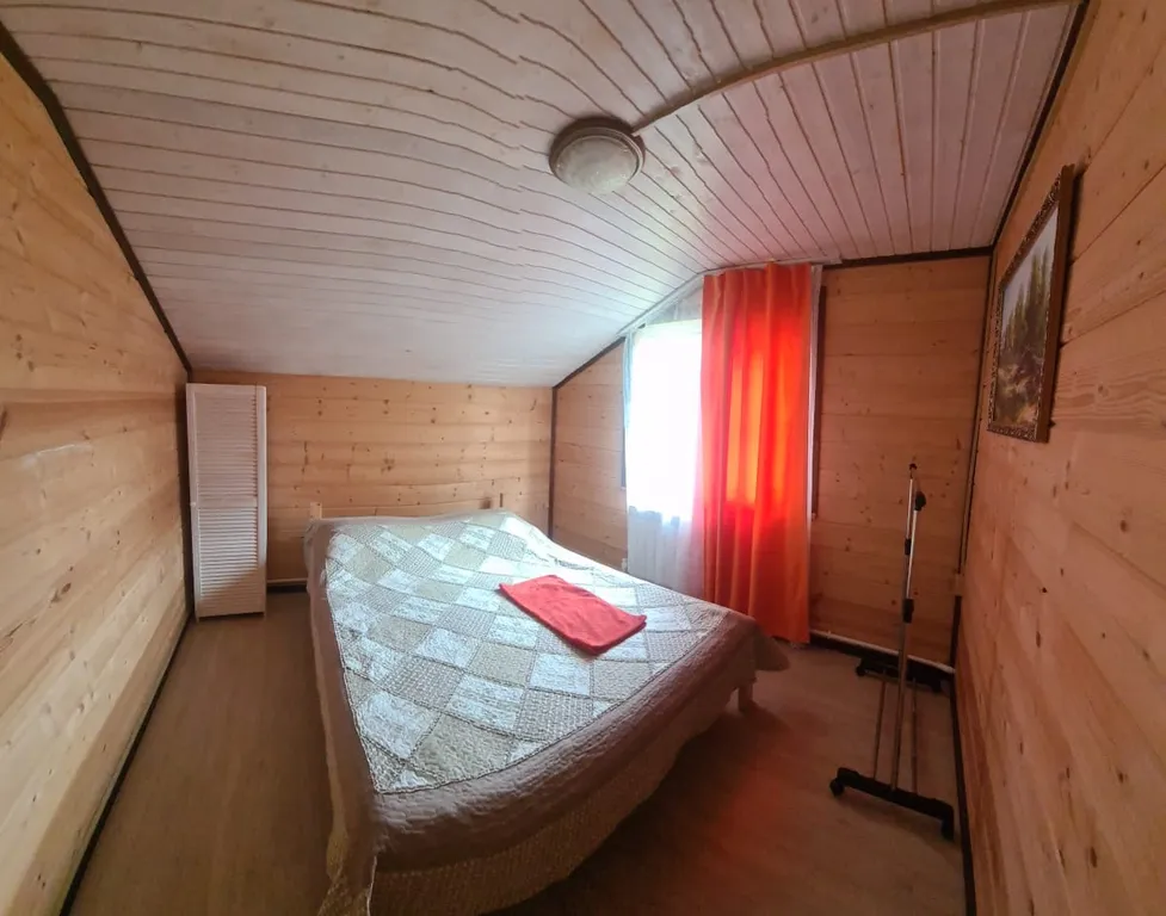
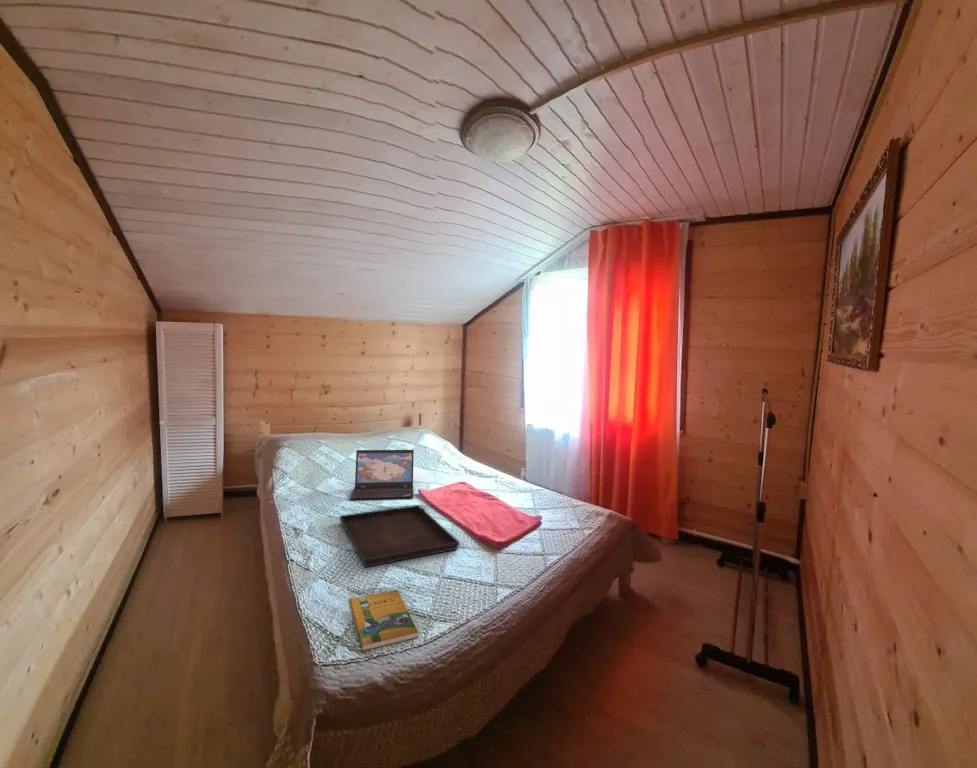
+ booklet (381, 617)
+ serving tray (395, 531)
+ laptop (383, 473)
